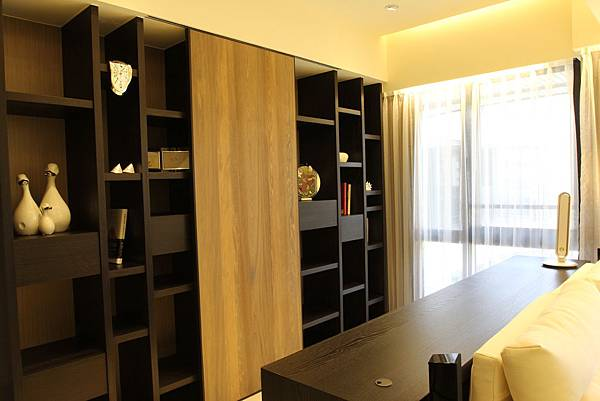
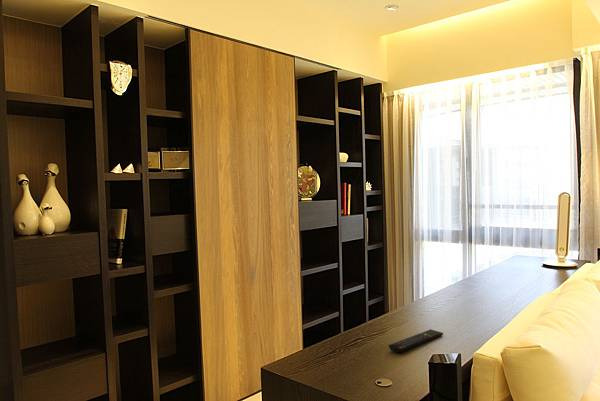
+ remote control (416, 340)
